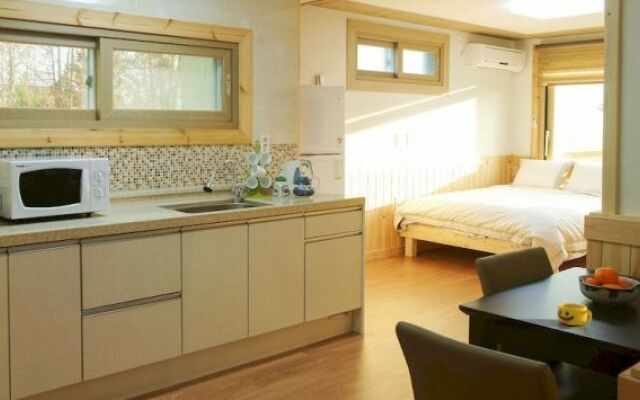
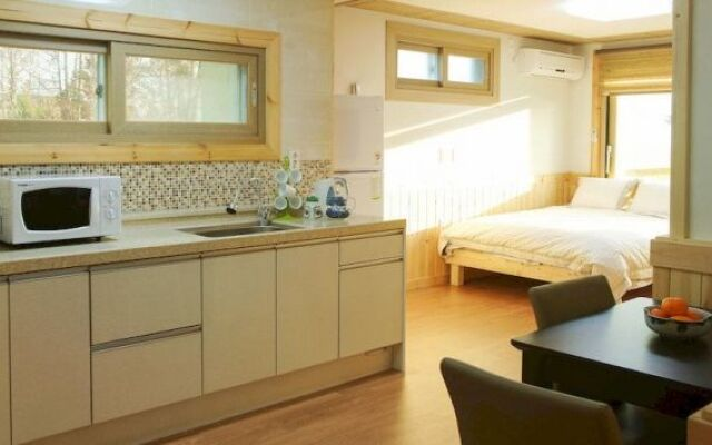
- cup (575, 315)
